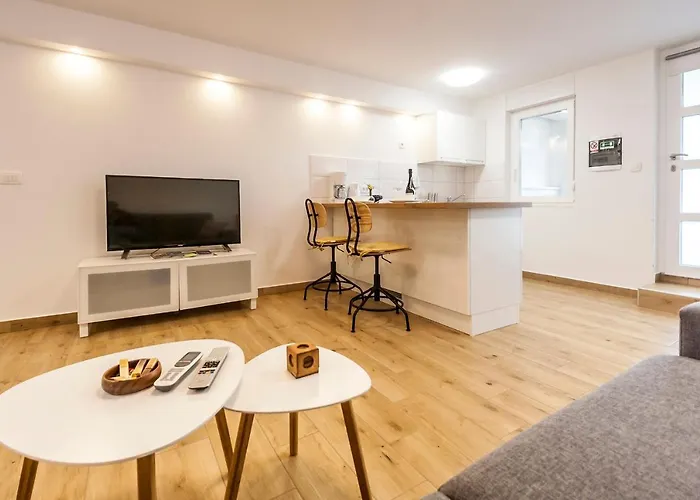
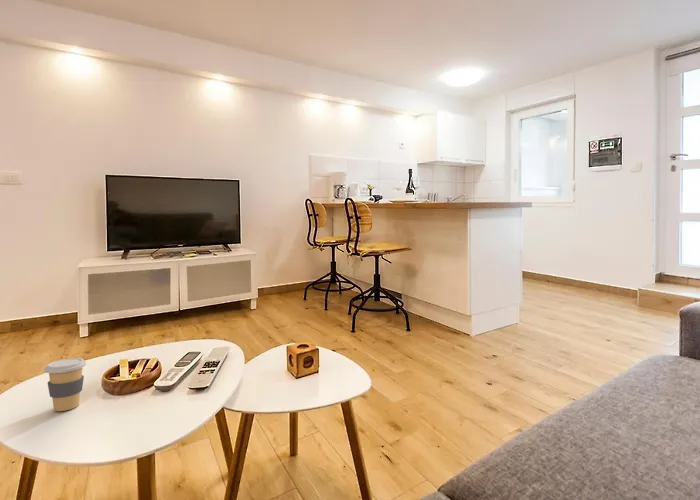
+ coffee cup (66, 384)
